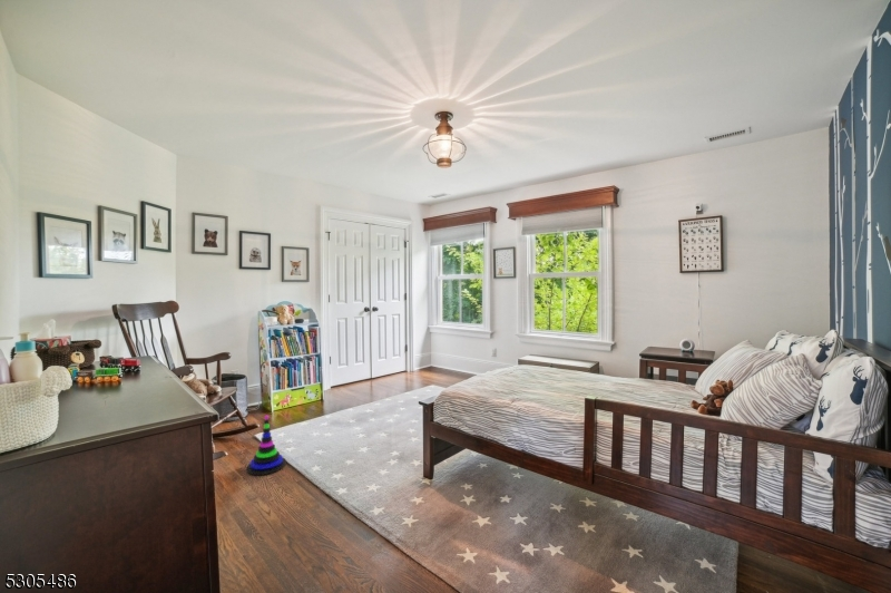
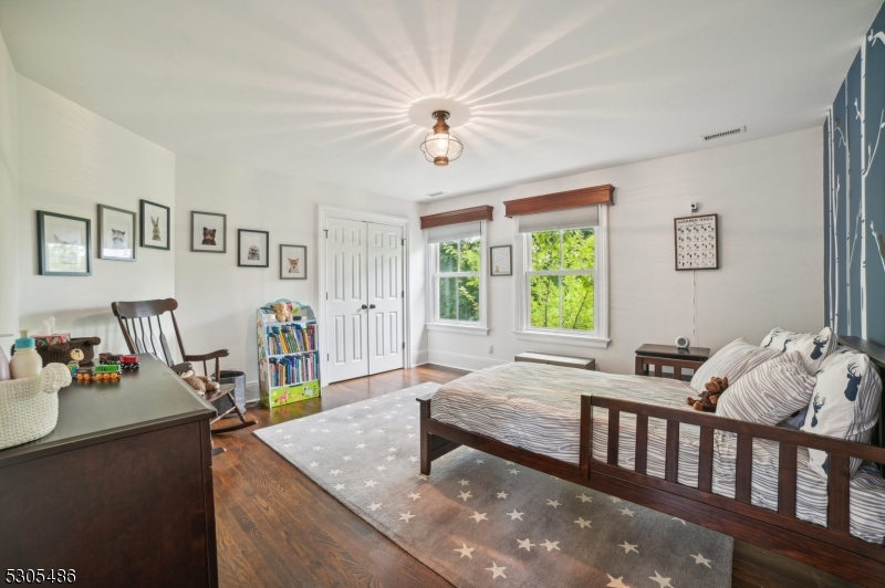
- stacking toy (266, 441)
